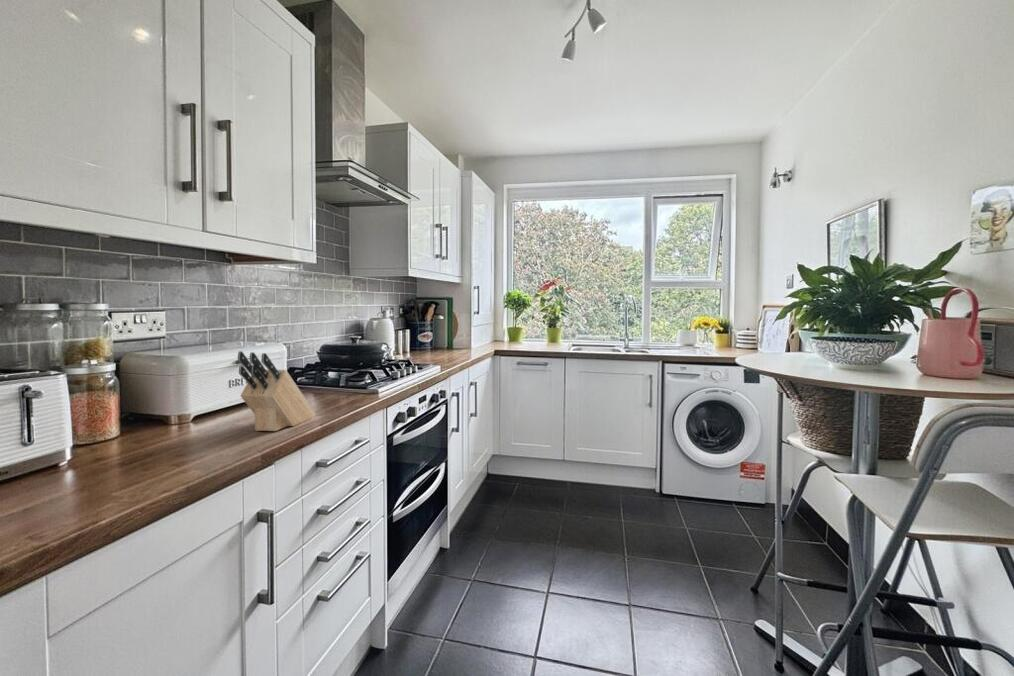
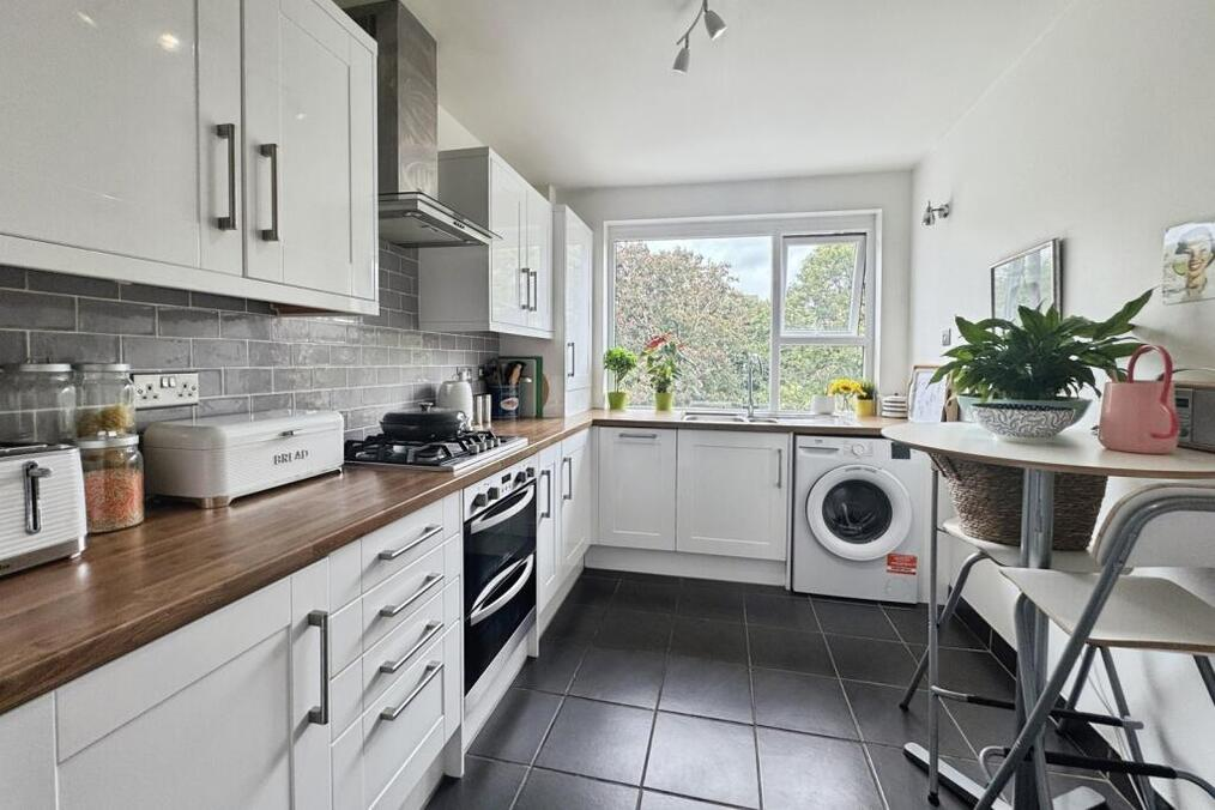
- knife block (277, 387)
